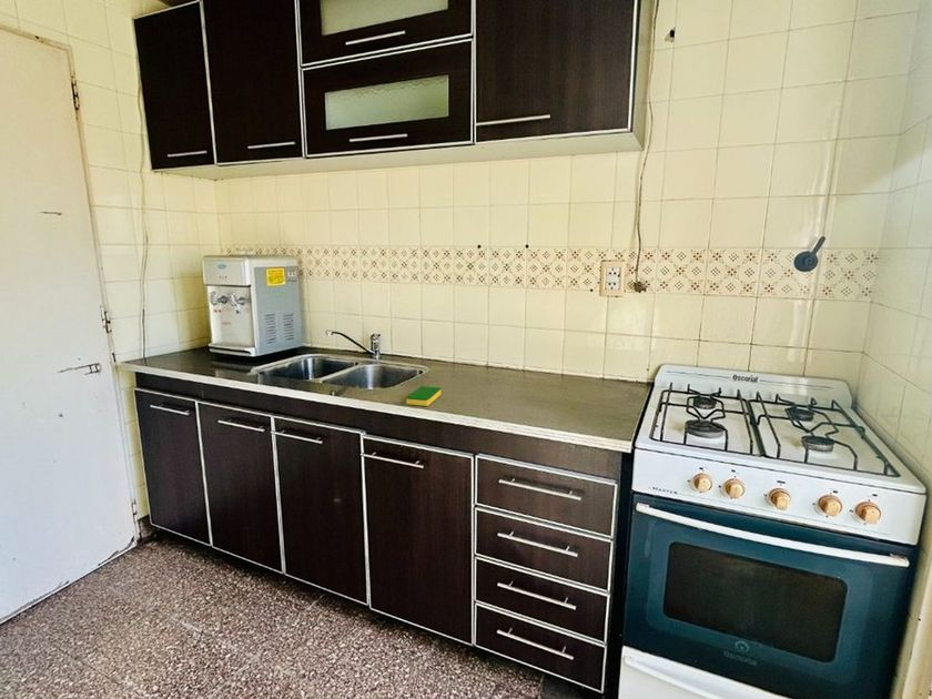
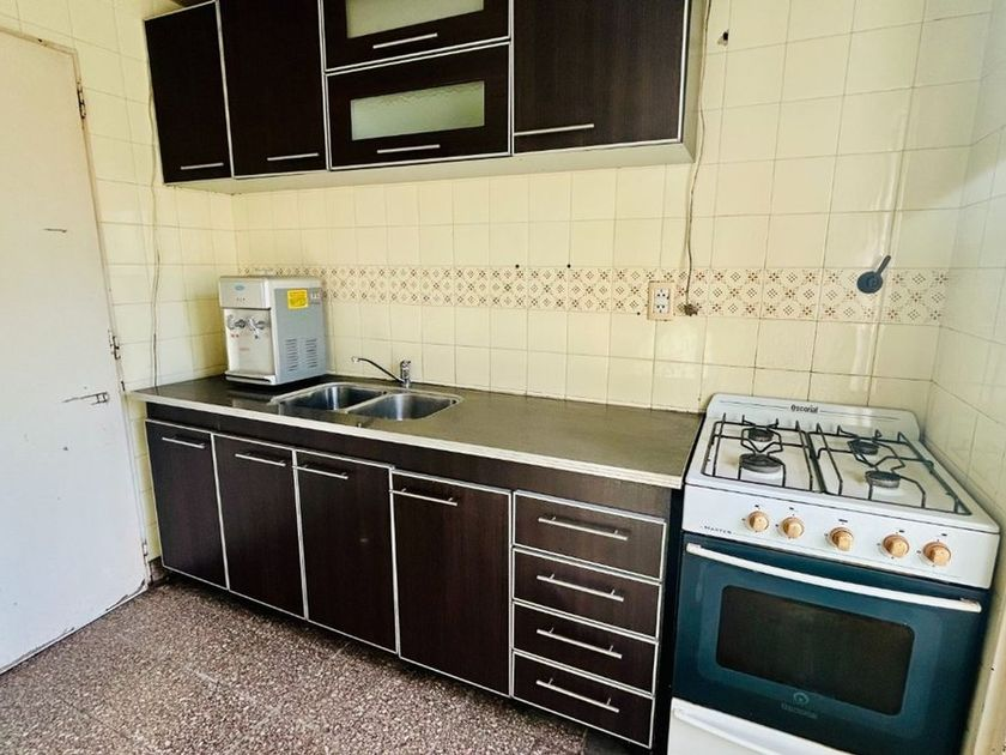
- dish sponge (424, 395)
